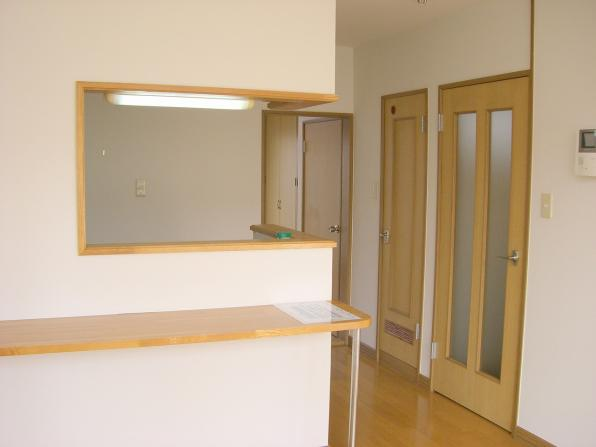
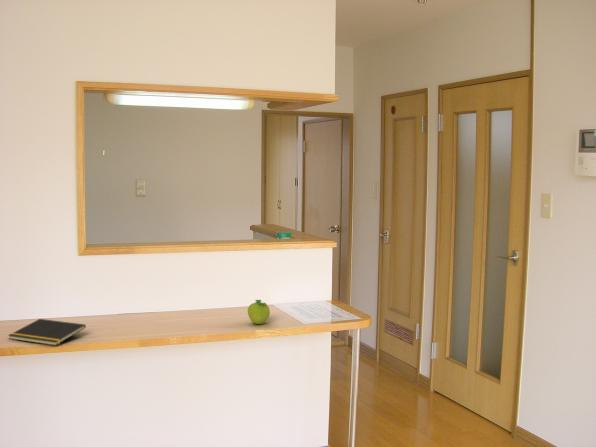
+ fruit (258, 312)
+ notepad (47, 331)
